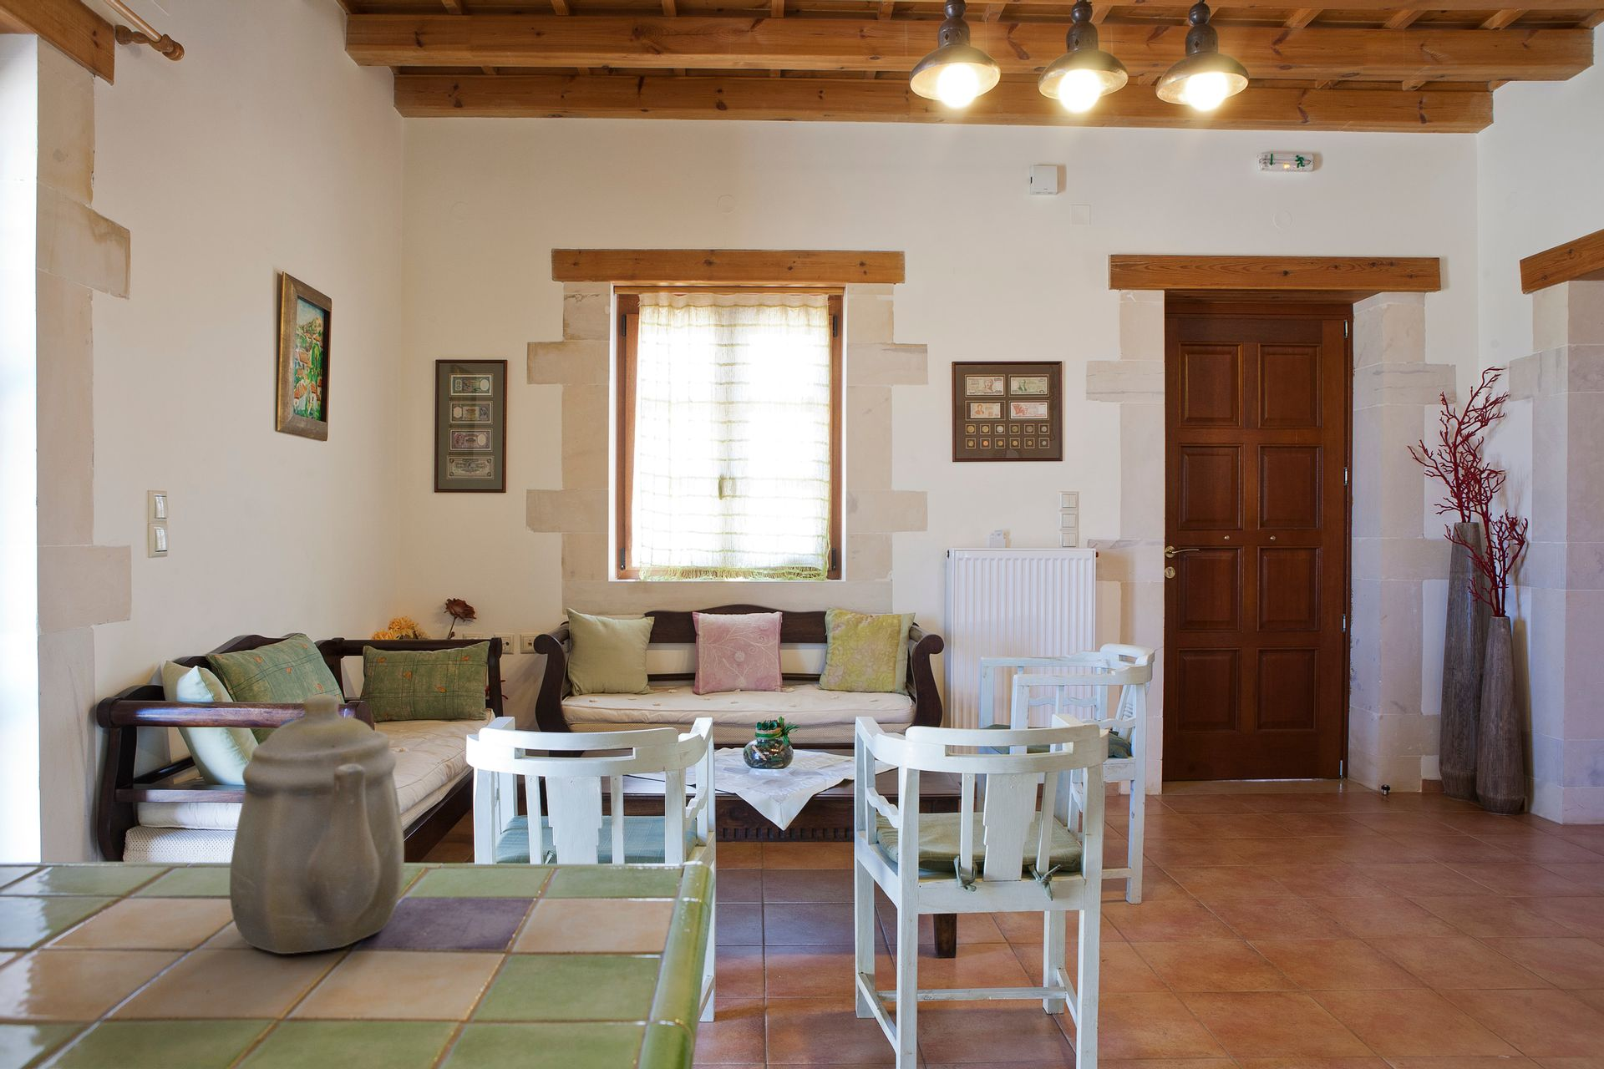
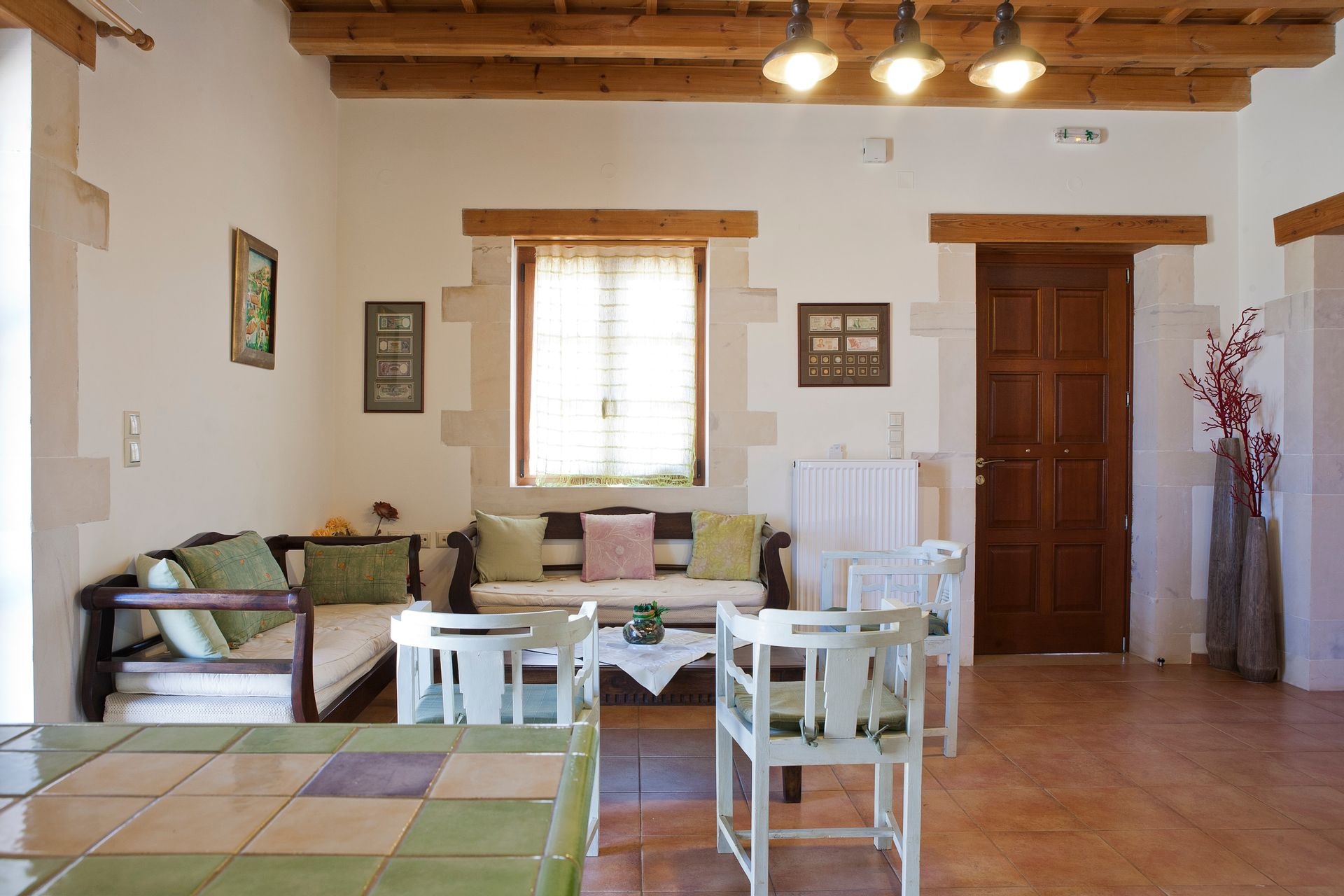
- teapot (322, 811)
